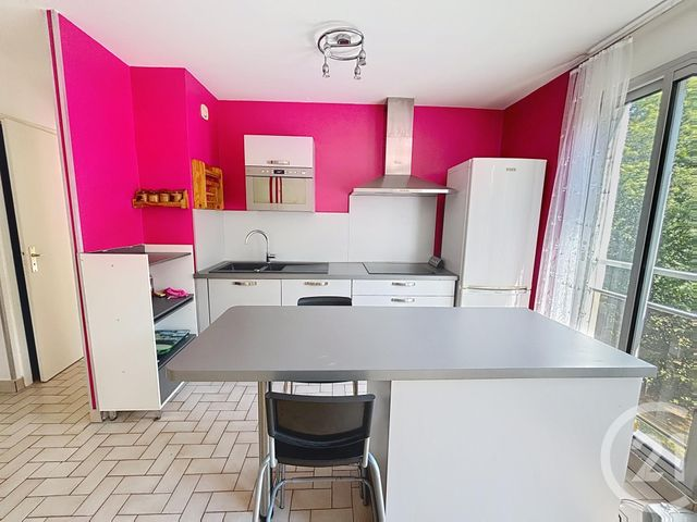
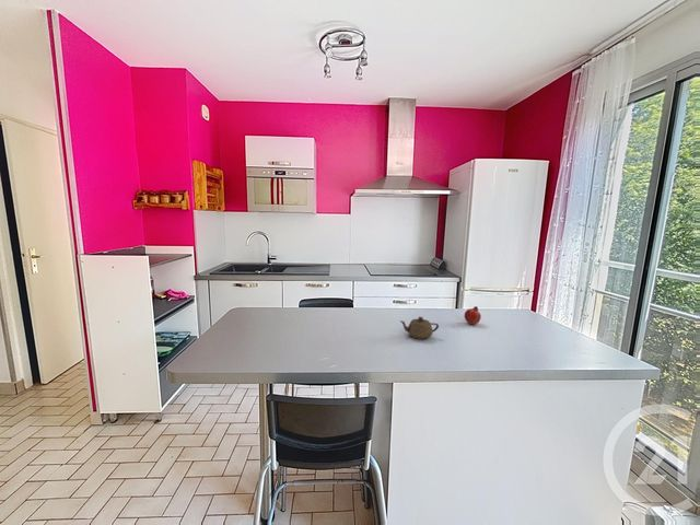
+ teapot (419, 326)
+ fruit (472, 315)
